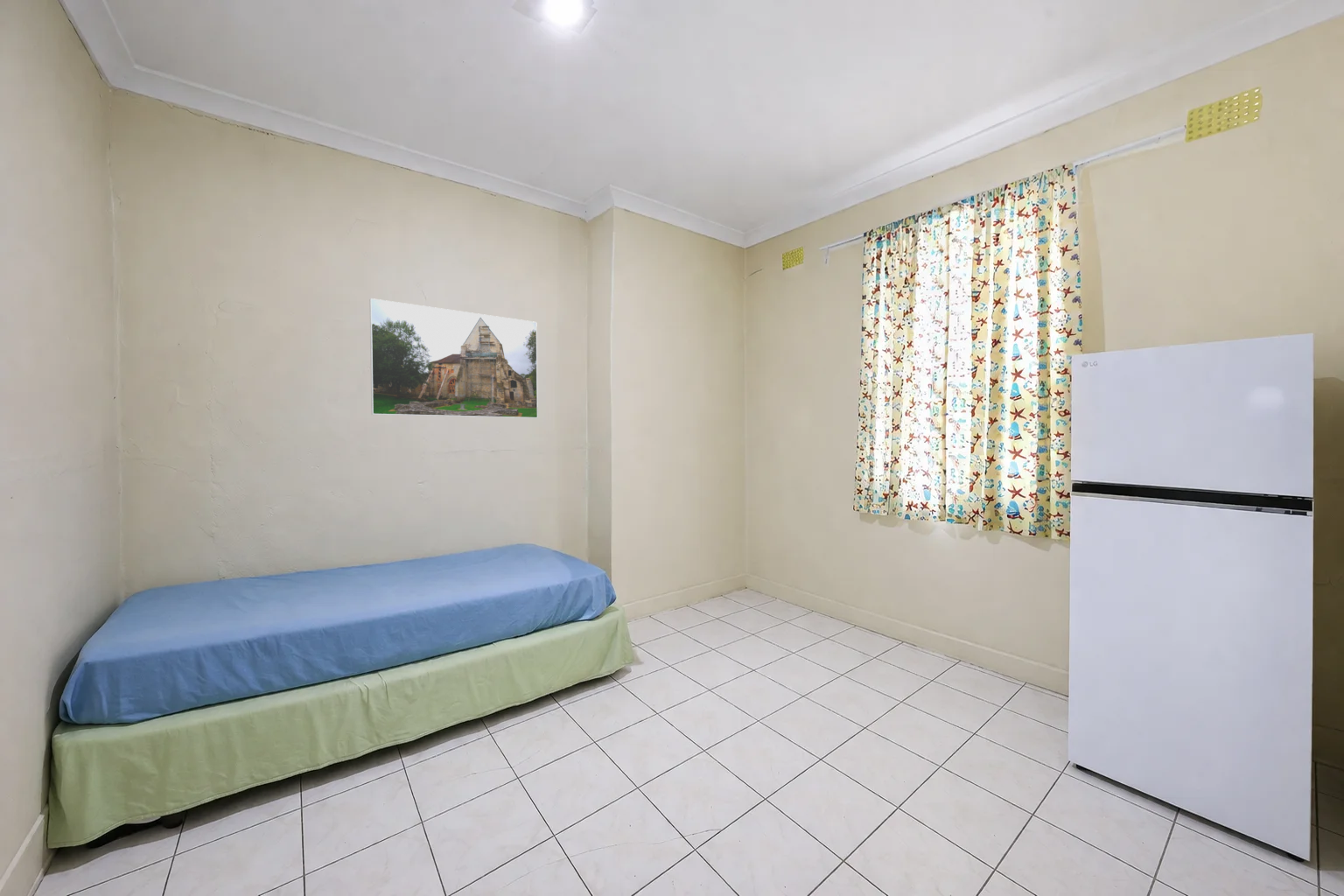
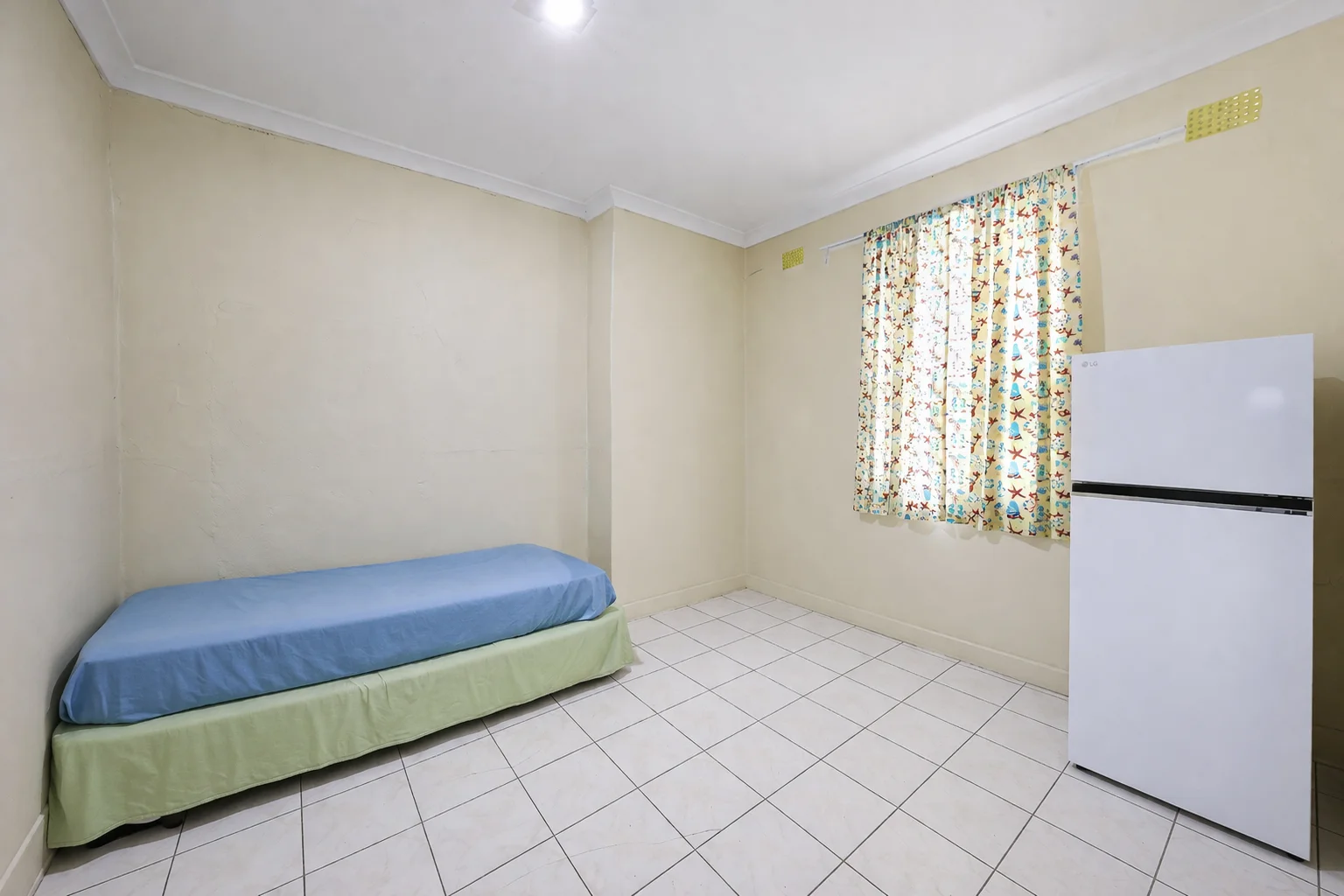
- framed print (461, 364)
